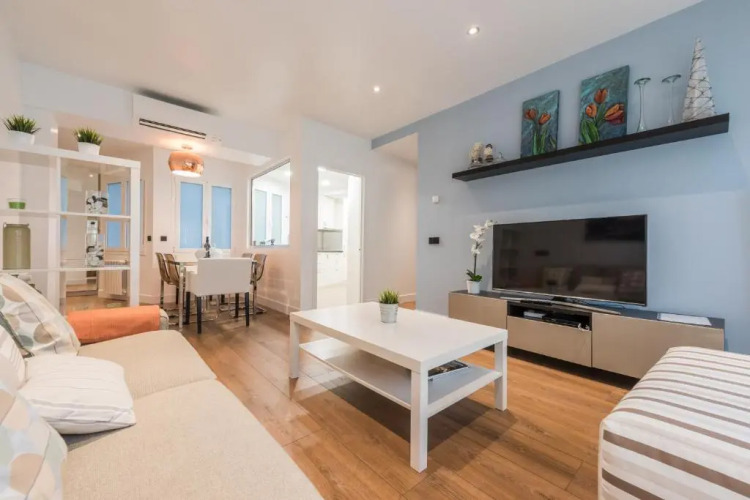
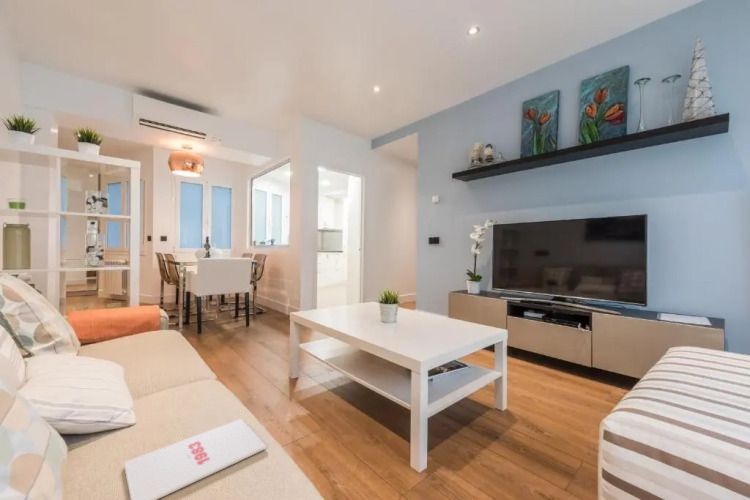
+ magazine (198, 455)
